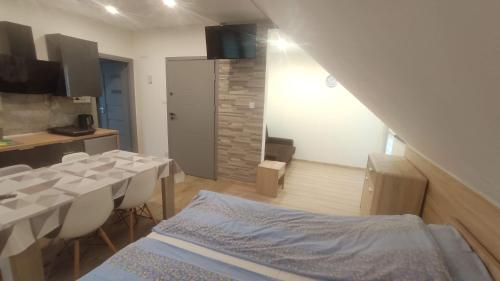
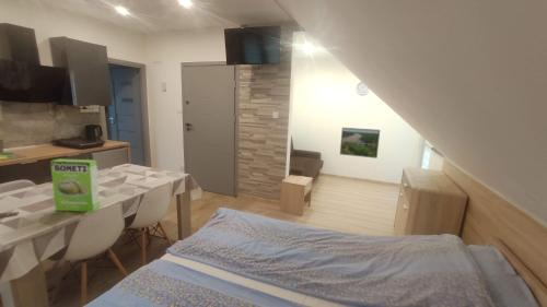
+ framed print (359, 142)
+ cake mix box (75, 185)
